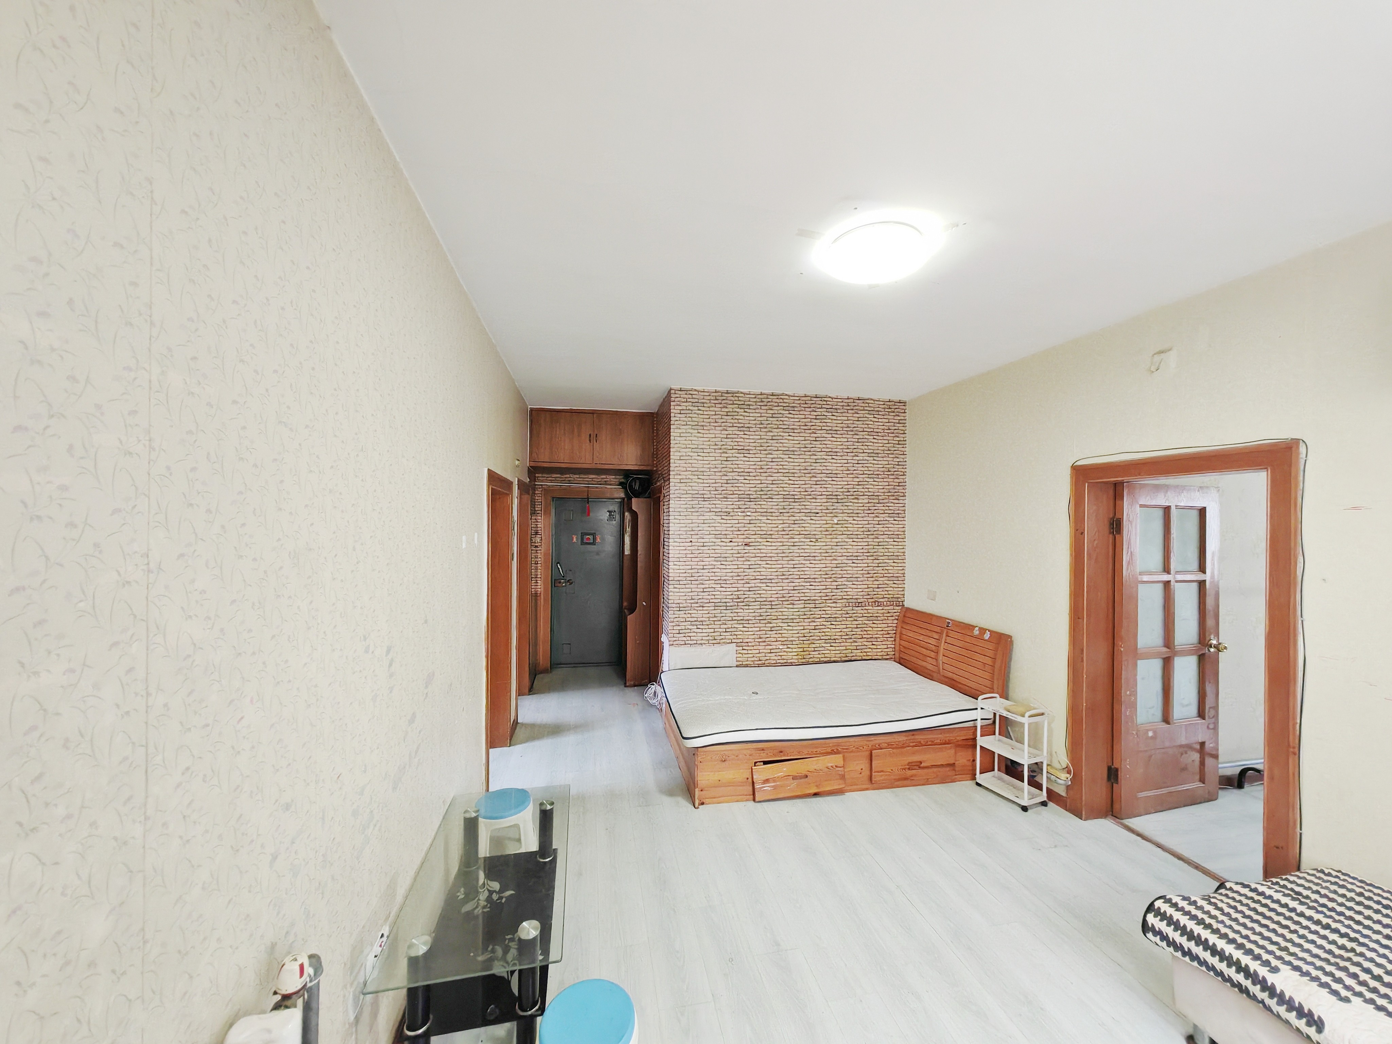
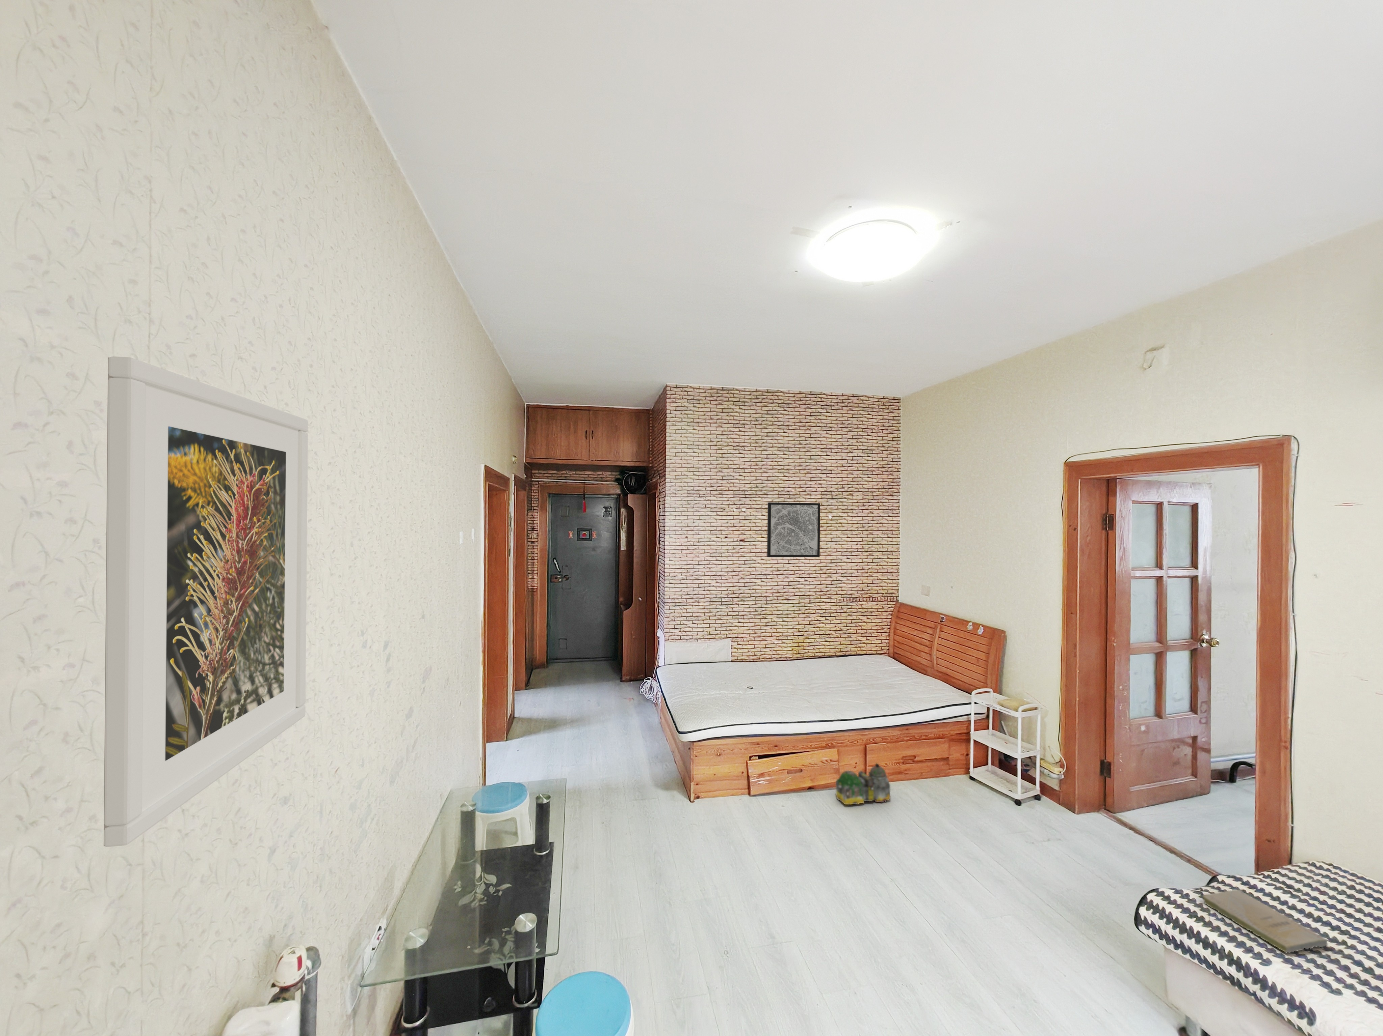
+ book (1260, 918)
+ wall art (794, 530)
+ architectural model (861, 780)
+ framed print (231, 581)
